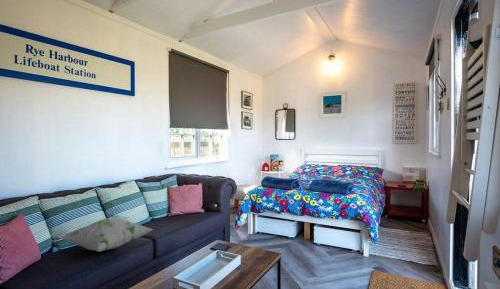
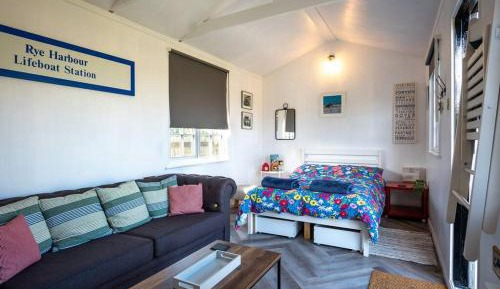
- decorative pillow (108, 233)
